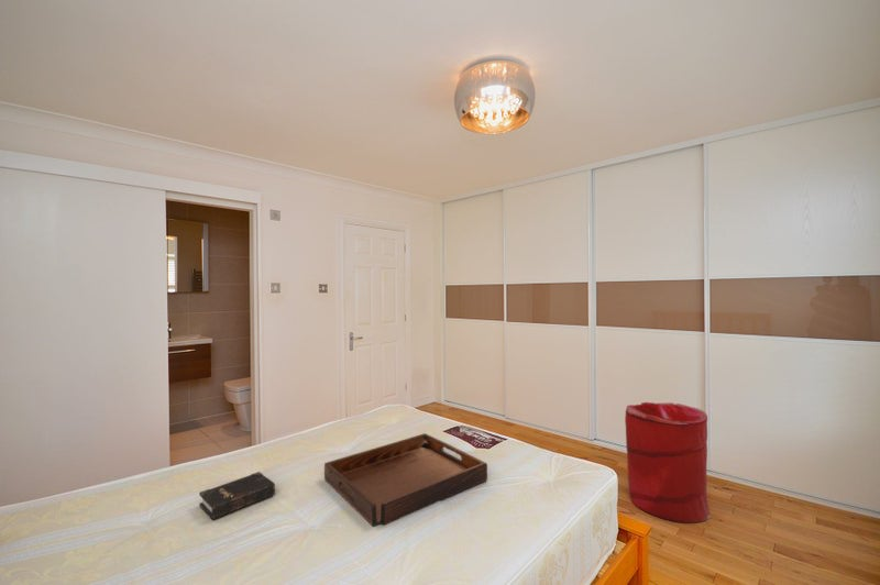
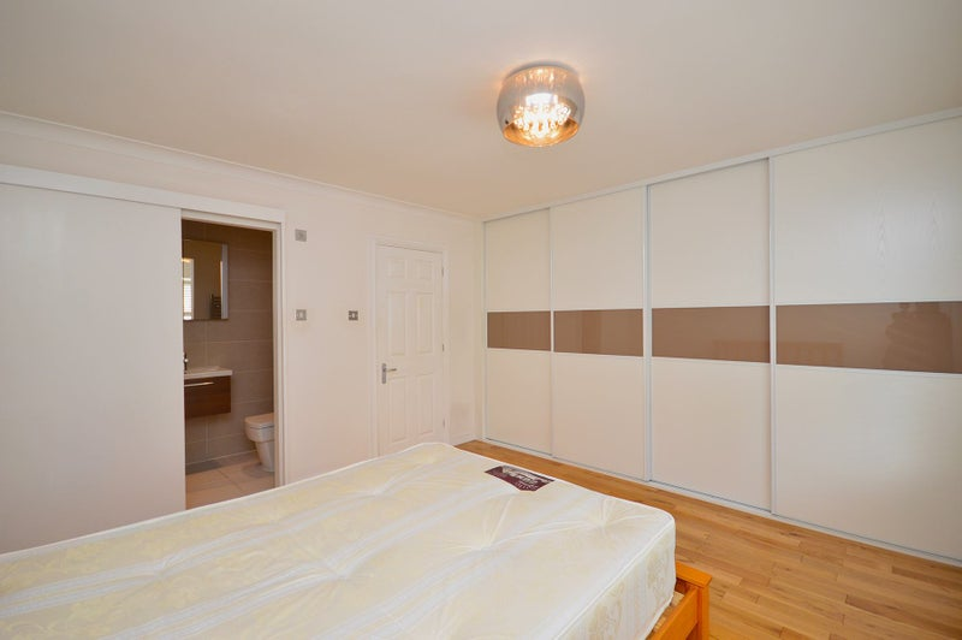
- serving tray (405, 471)
- hardback book (238, 494)
- laundry hamper (664, 454)
